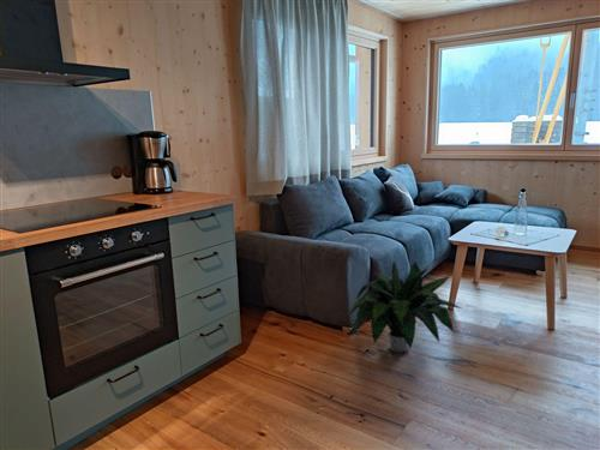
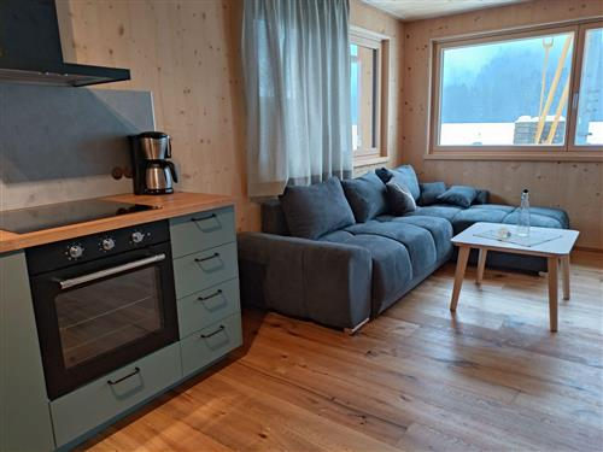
- potted plant (401, 306)
